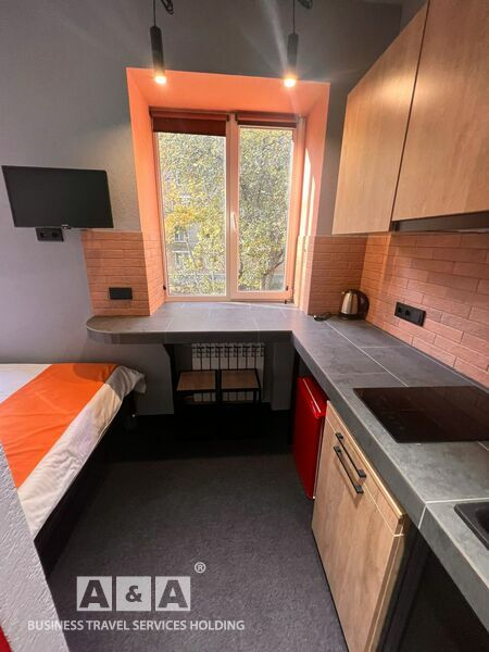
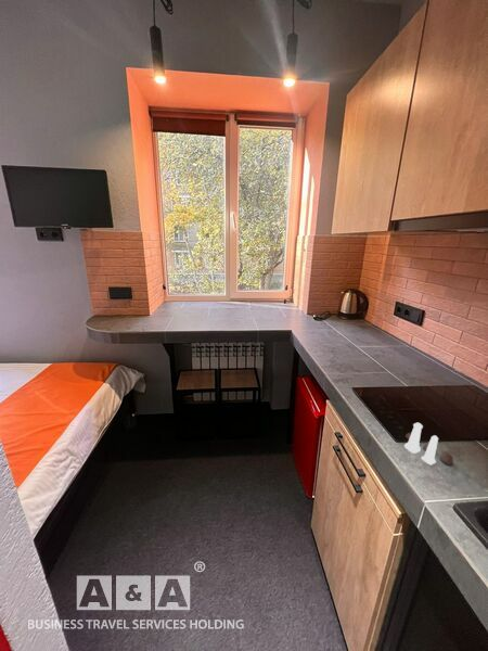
+ salt and pepper shaker set (427, 442)
